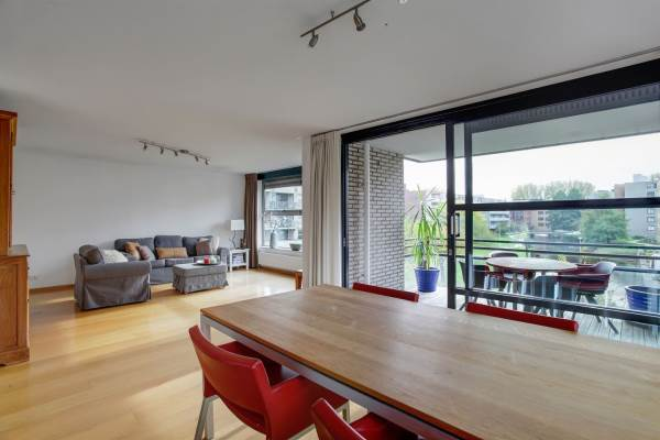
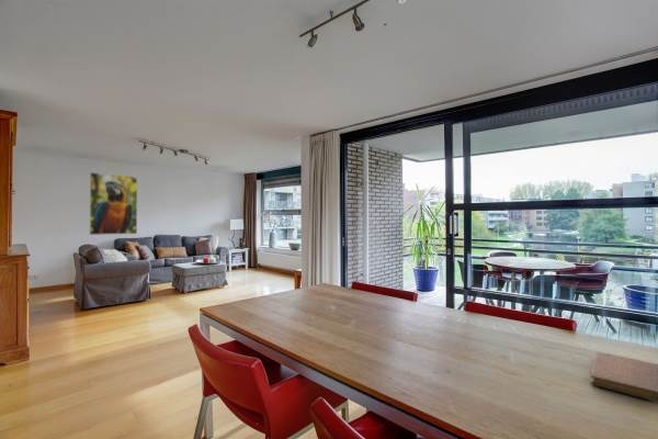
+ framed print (114, 204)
+ notebook (628, 374)
